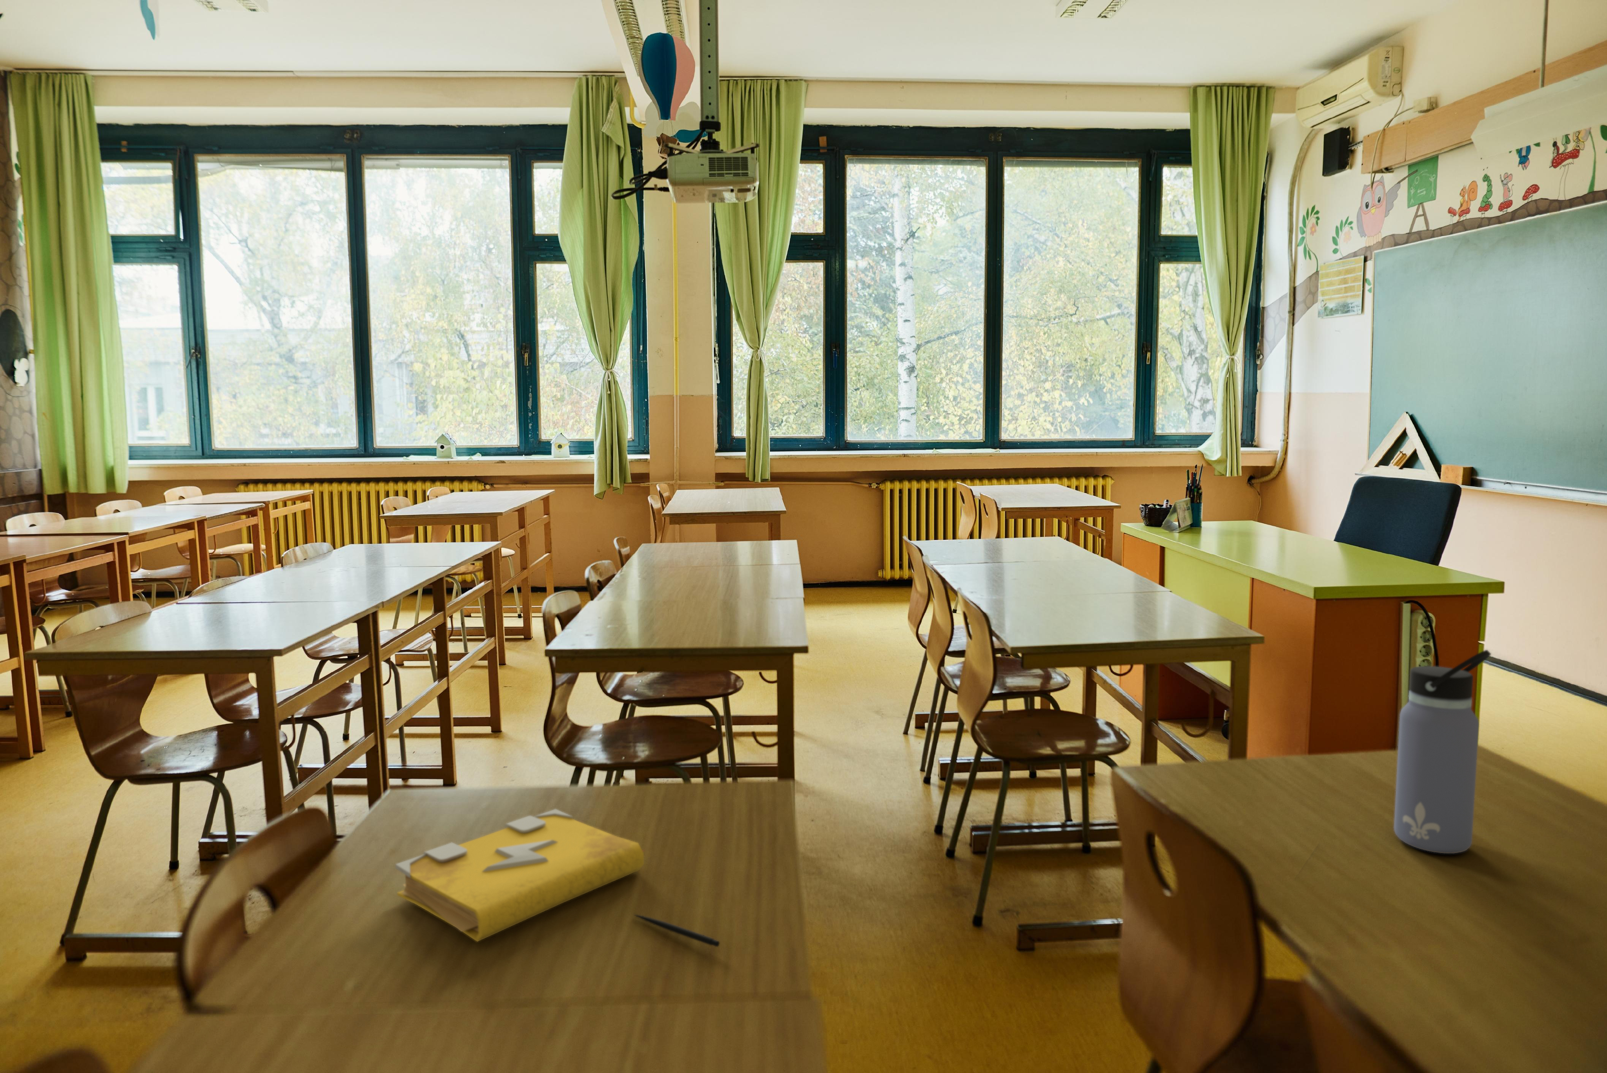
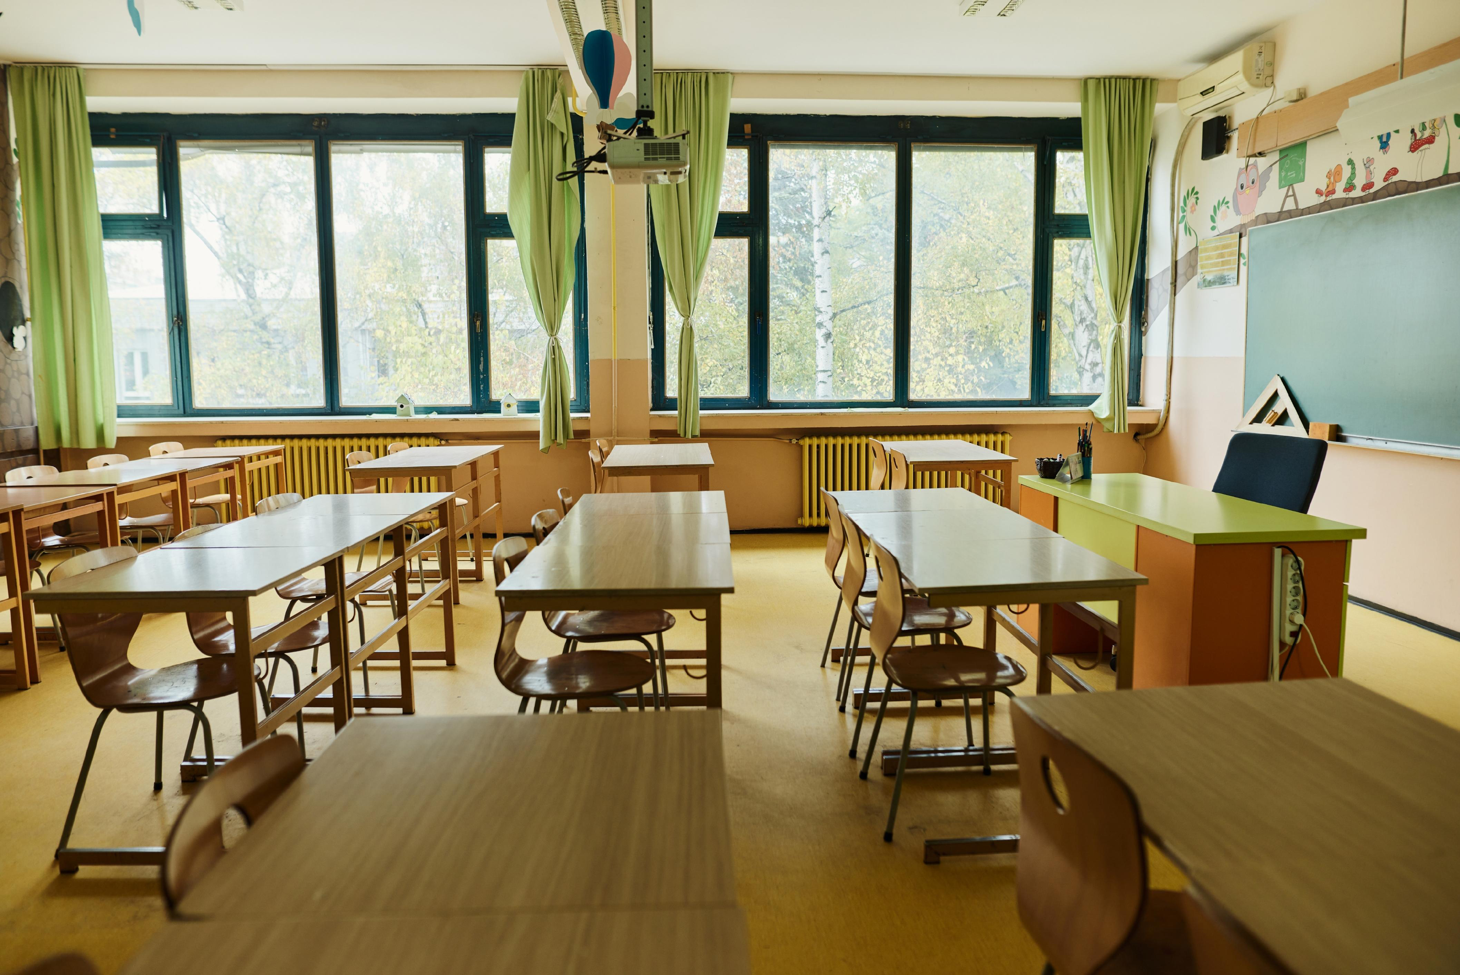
- water bottle (1441, 745)
- spell book (528, 865)
- pen (675, 927)
